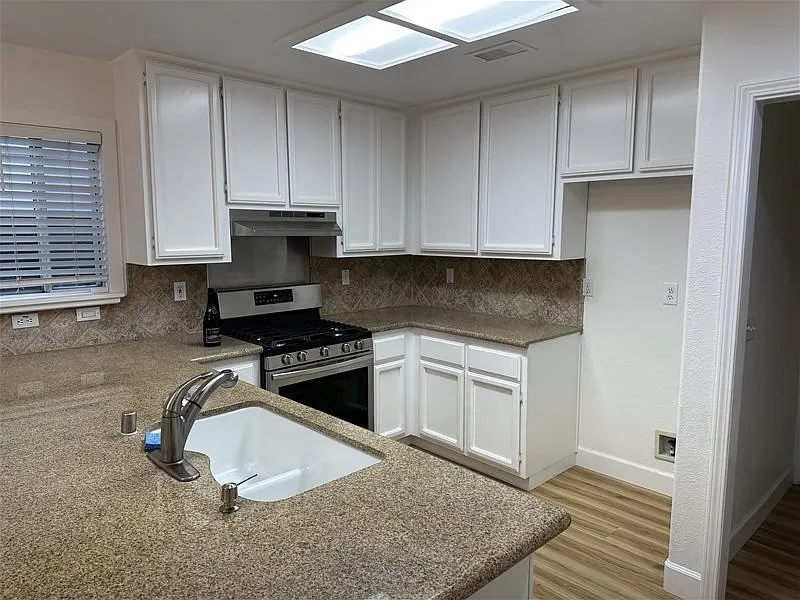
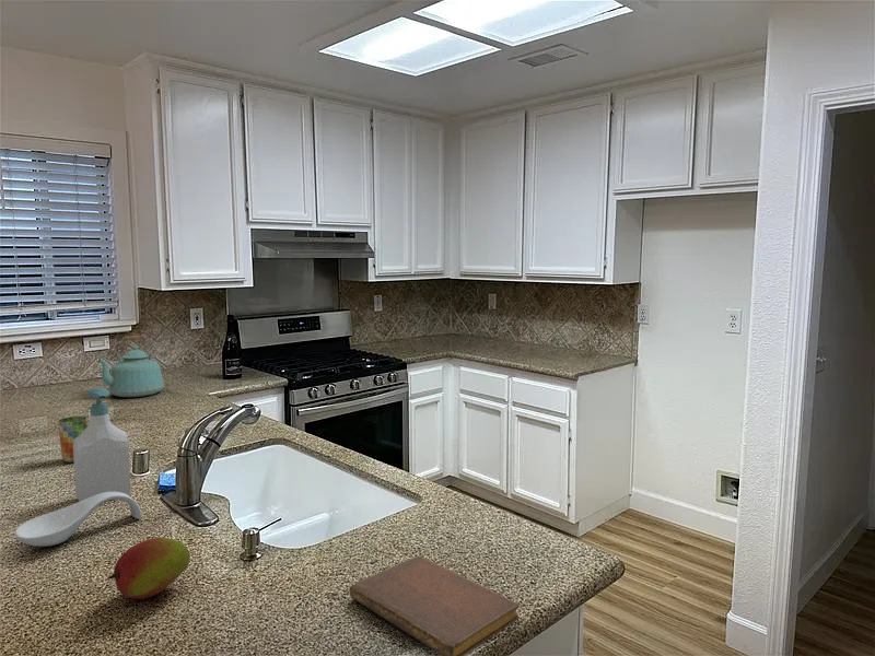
+ kettle (130, 364)
+ spoon rest (80, 516)
+ cup (73, 438)
+ notebook (432, 601)
+ fruit (150, 566)
+ soap bottle (101, 443)
